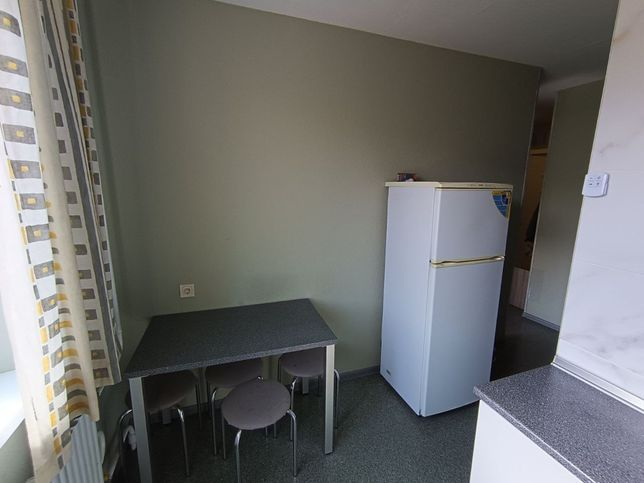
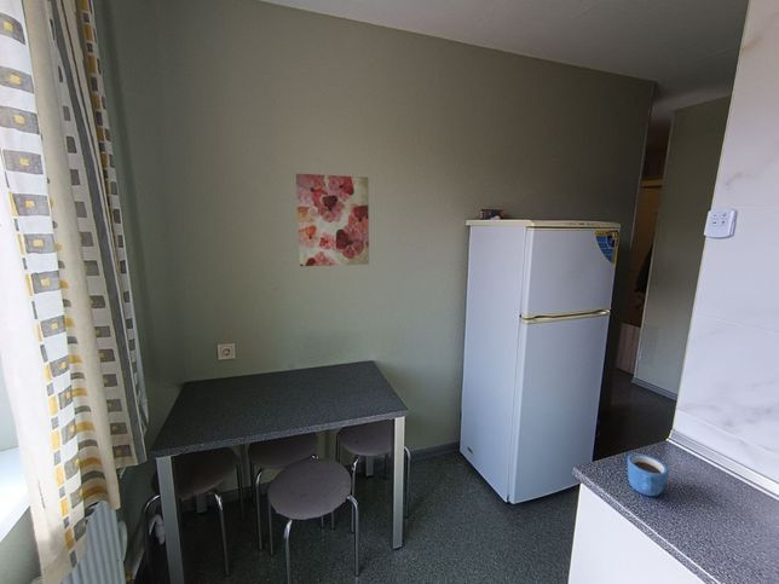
+ wall art (334, 221)
+ mug (646, 479)
